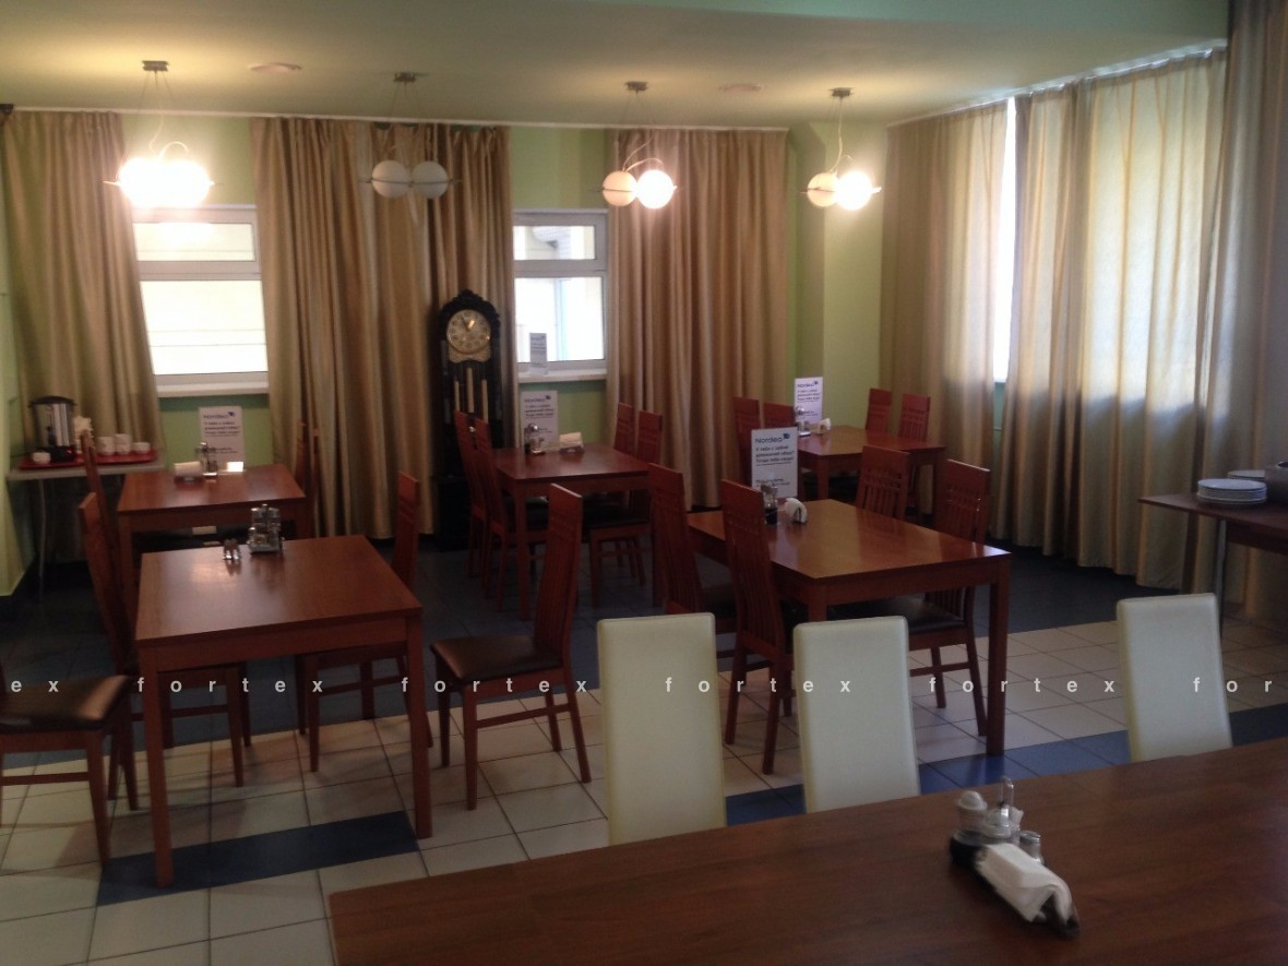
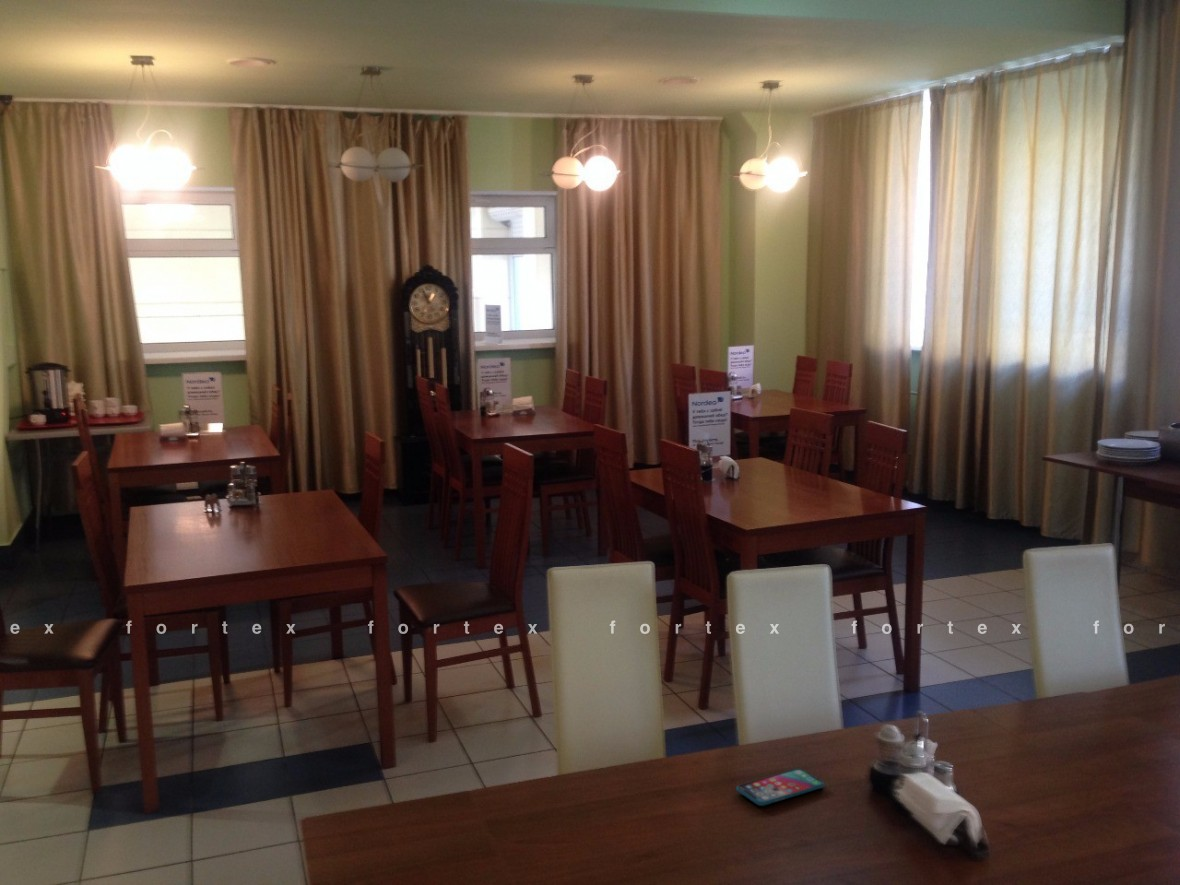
+ smartphone (780, 786)
